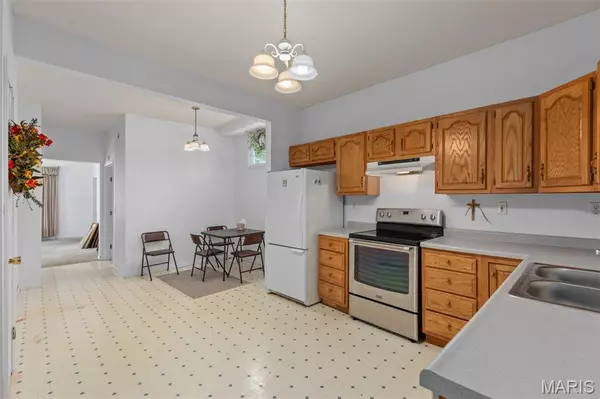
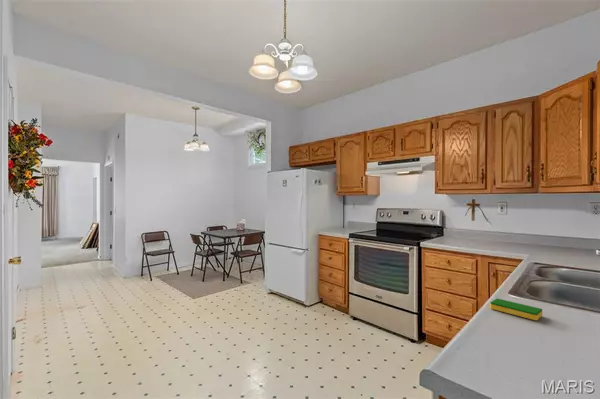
+ dish sponge (515, 308)
